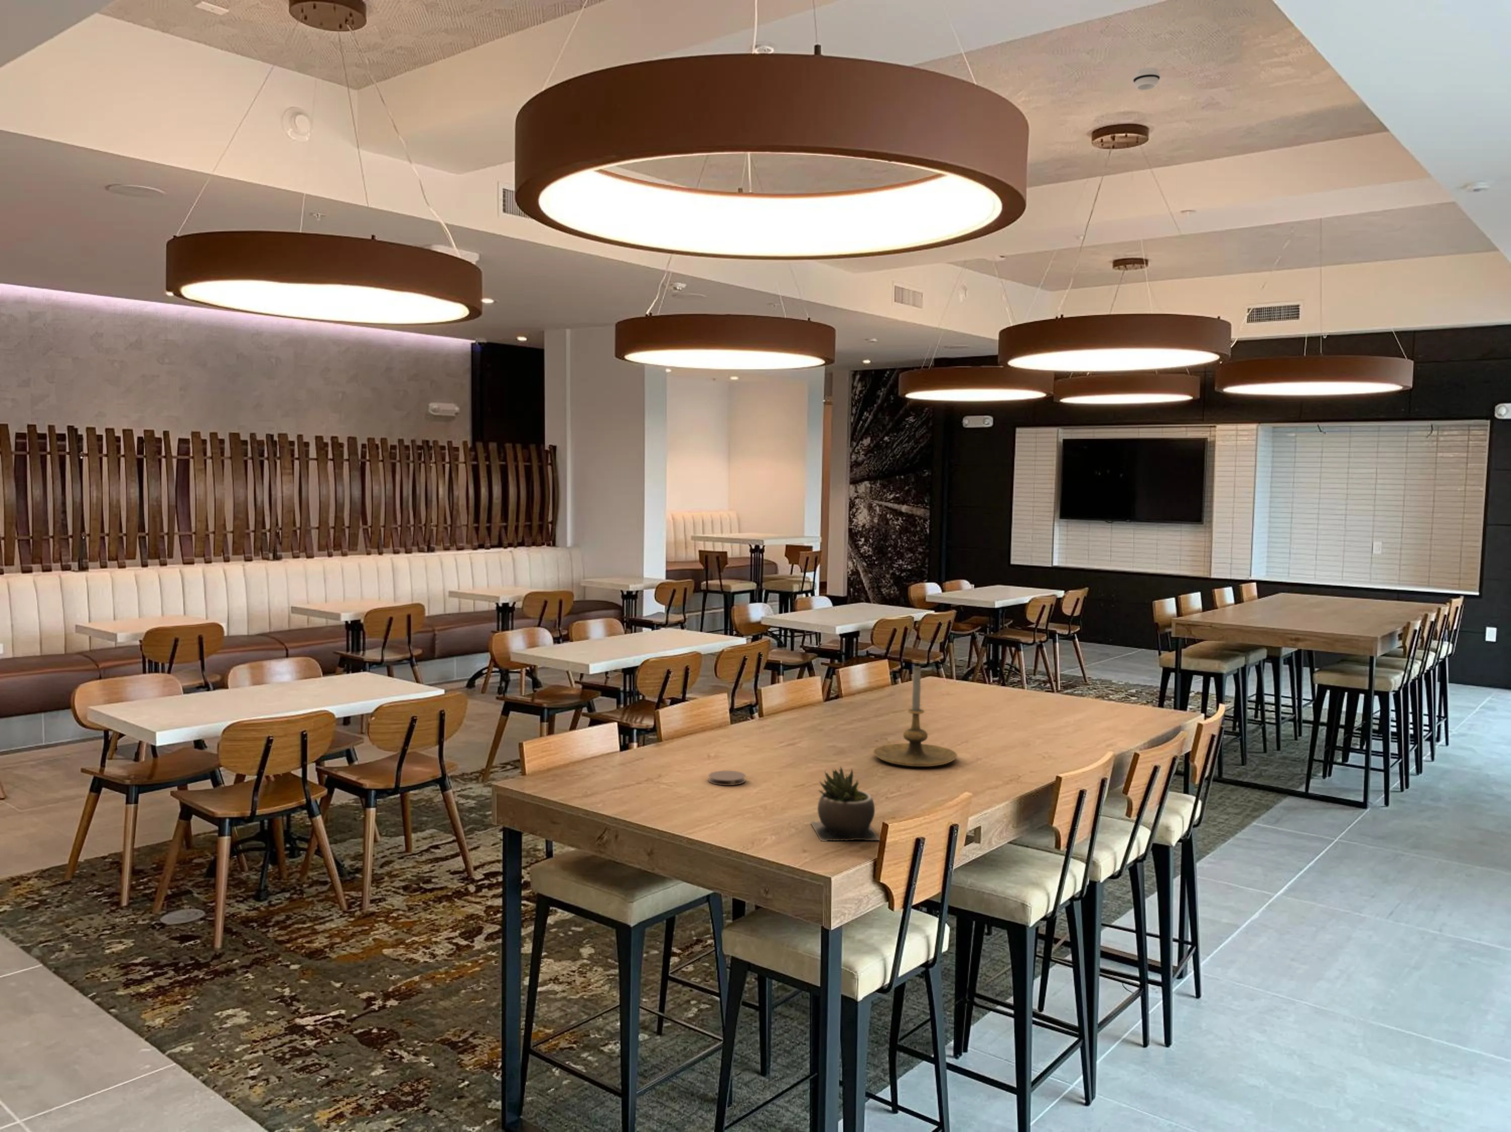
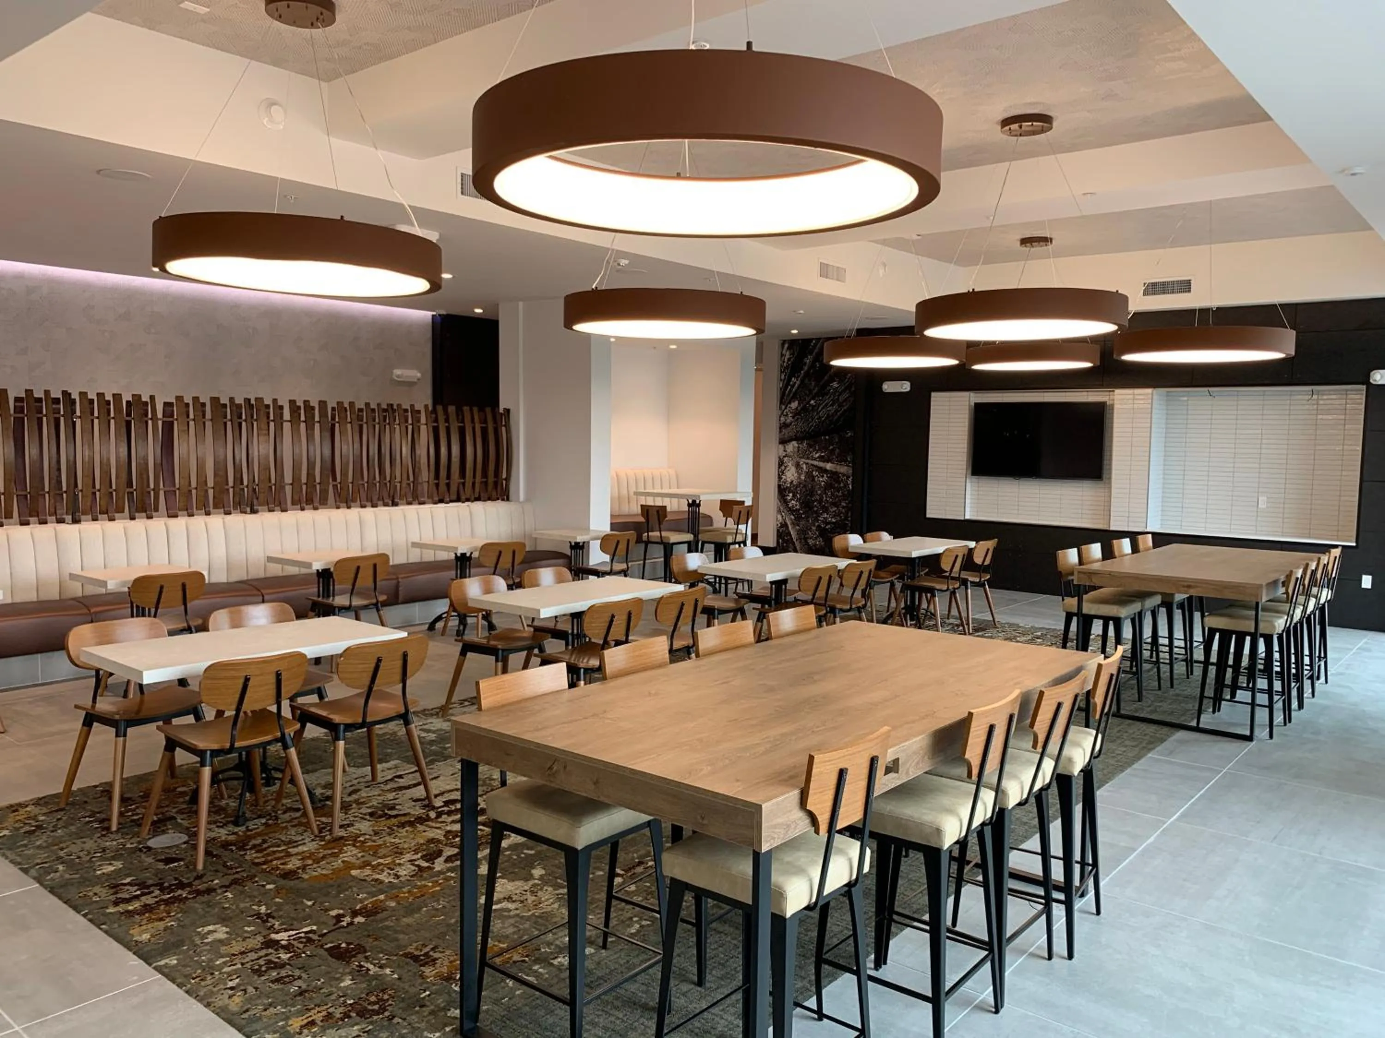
- succulent plant (845, 799)
- coaster (727, 778)
- candle holder (916, 712)
- smoke detector (1147, 78)
